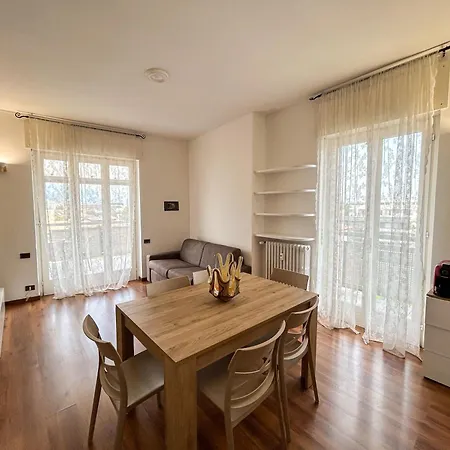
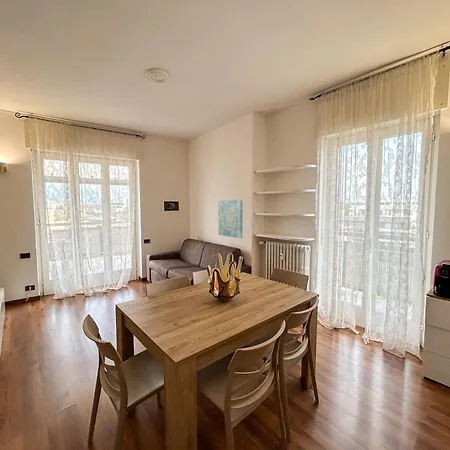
+ wall art (229, 218)
